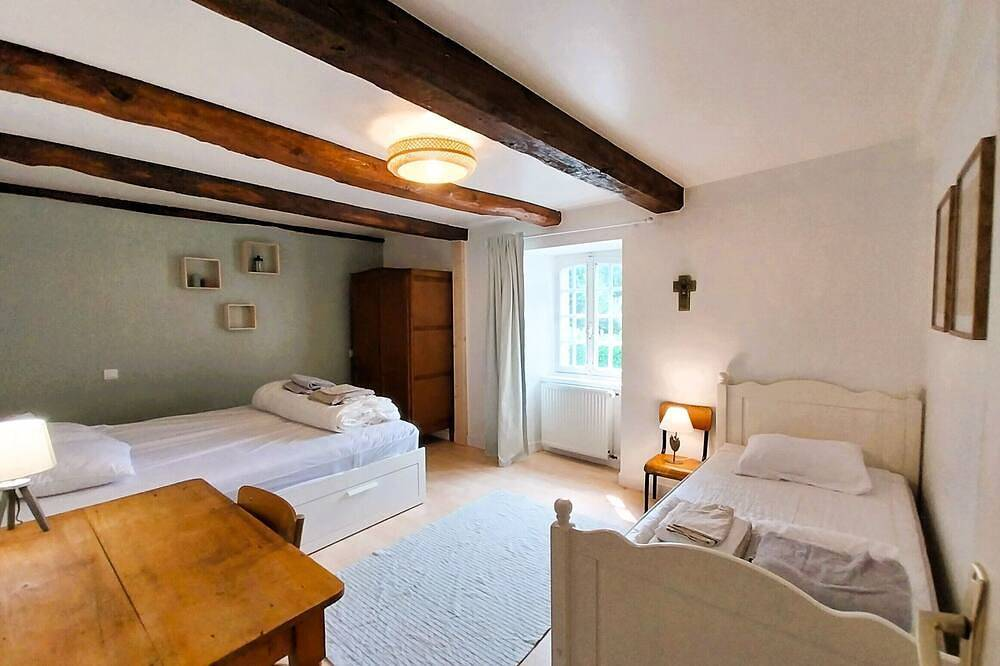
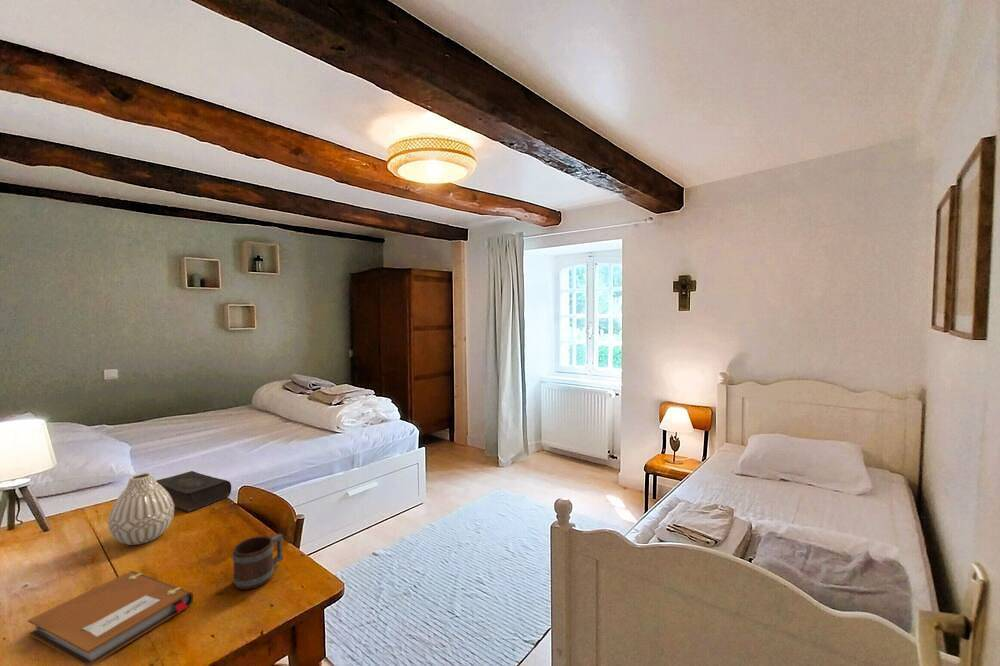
+ vase (142, 507)
+ mug (260, 558)
+ notebook (117, 611)
+ book (192, 488)
